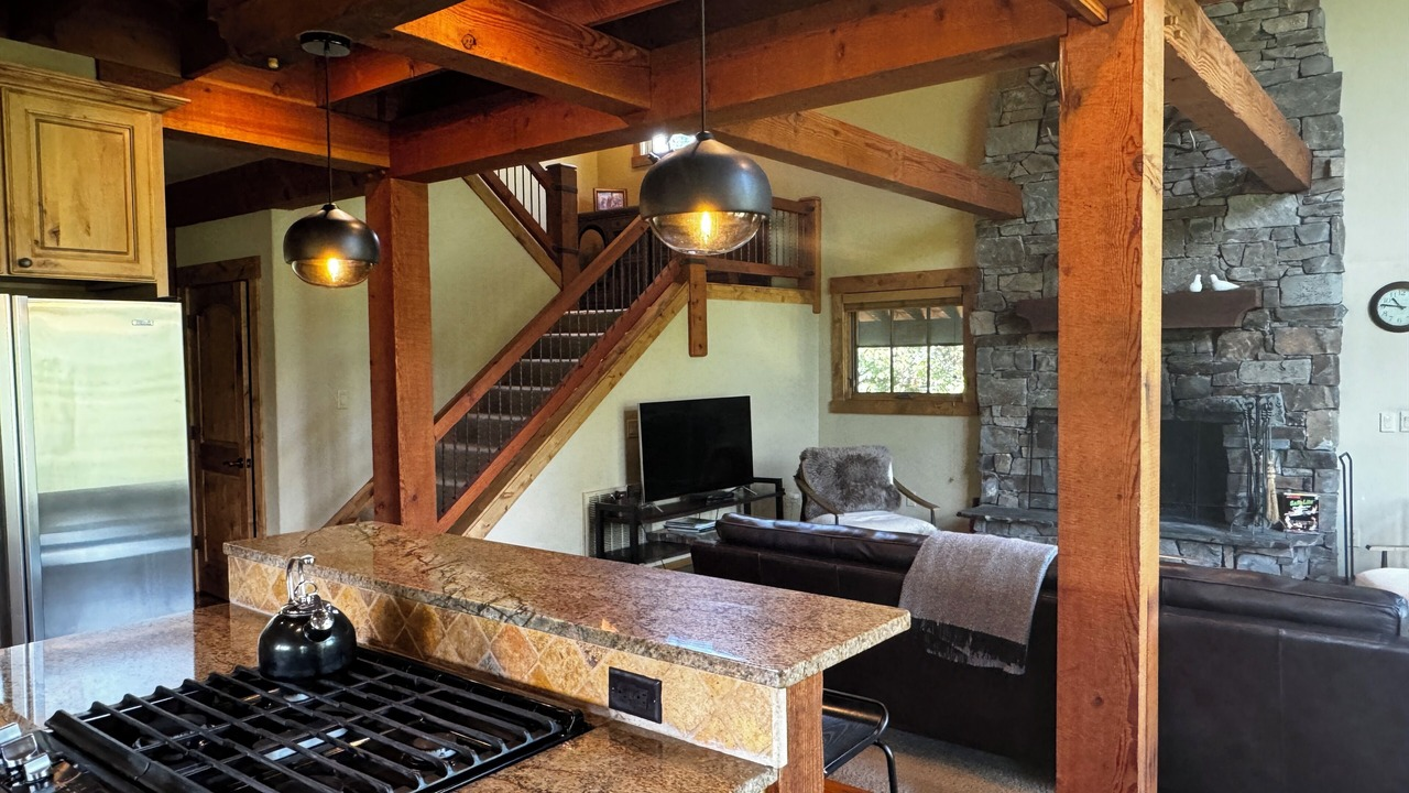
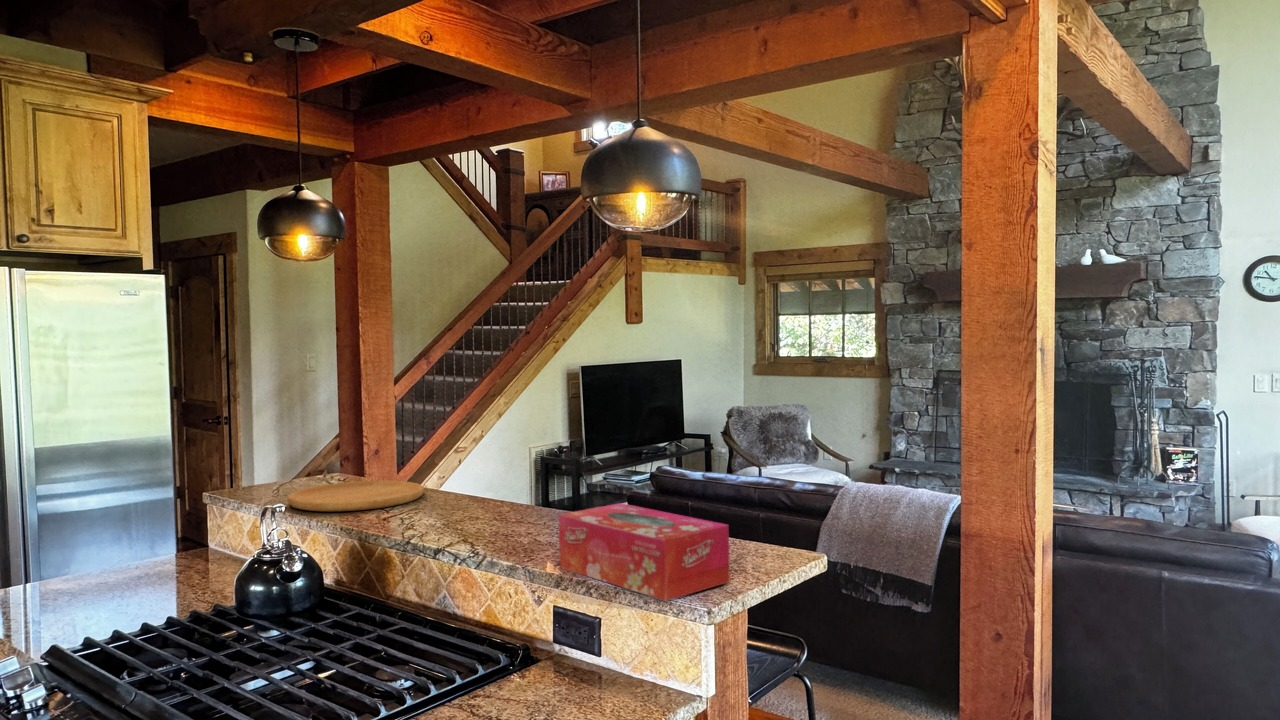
+ cutting board (357, 495)
+ tissue box (640, 547)
